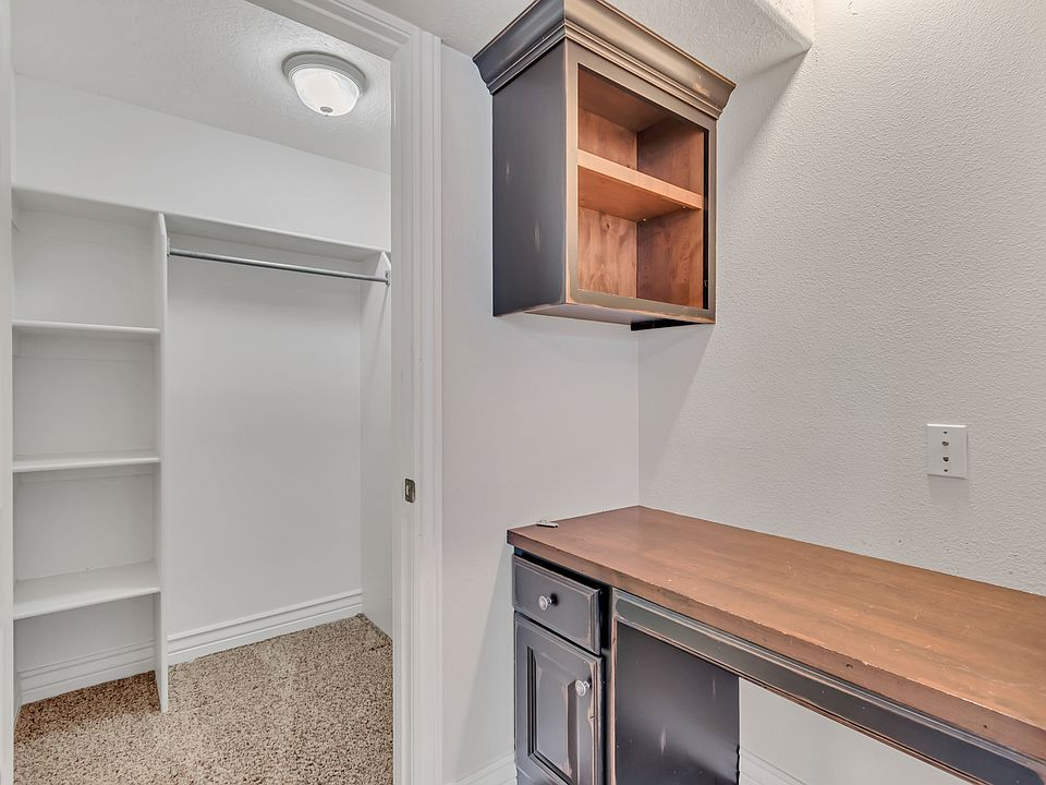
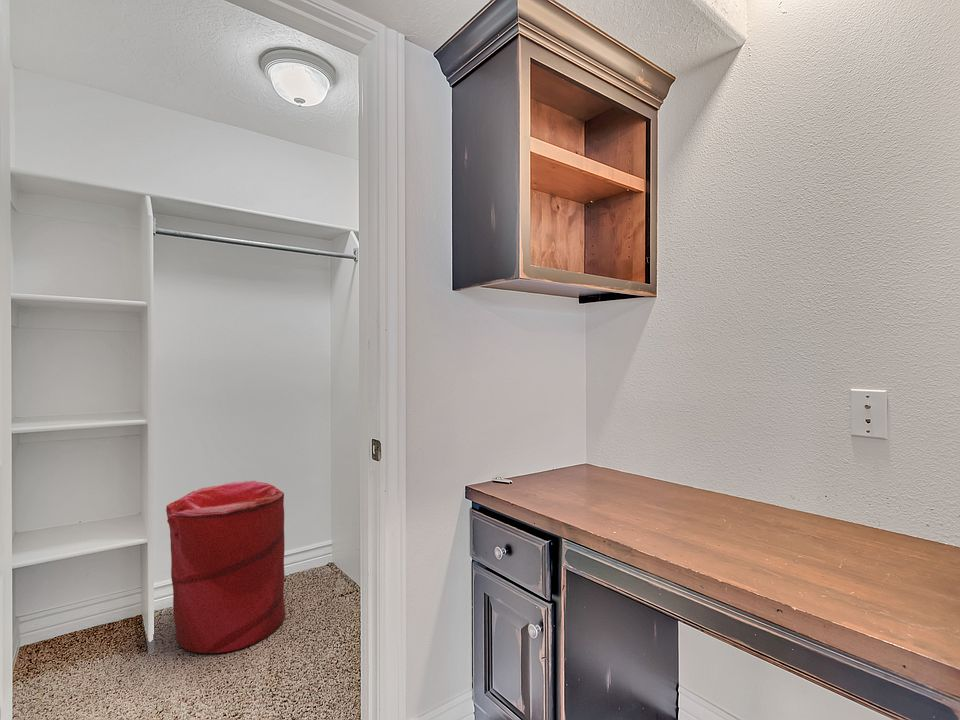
+ laundry hamper (228, 558)
